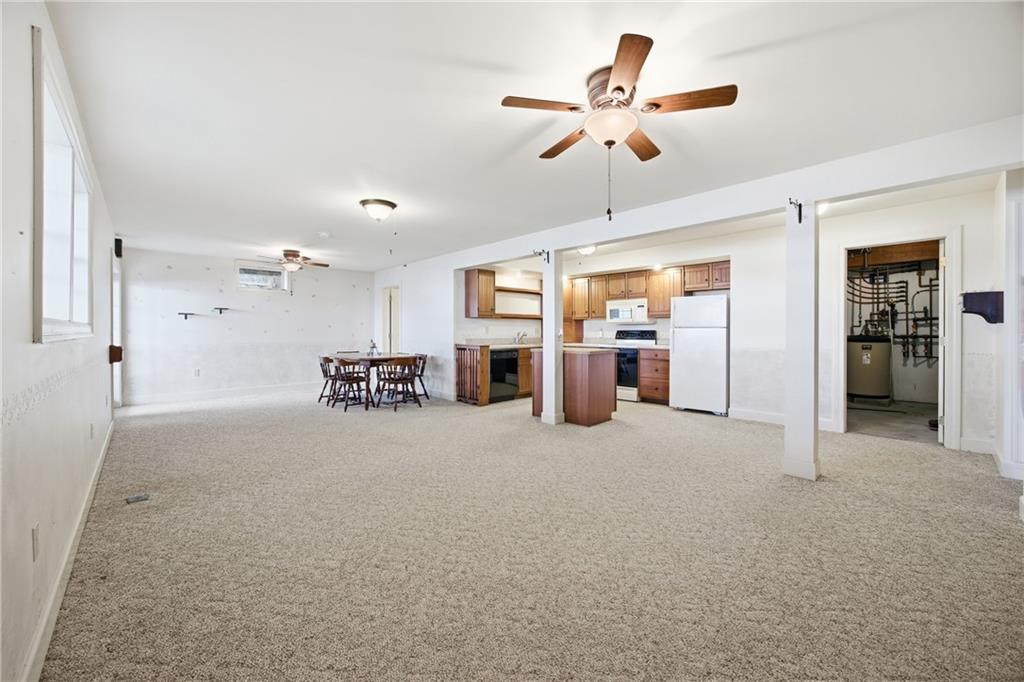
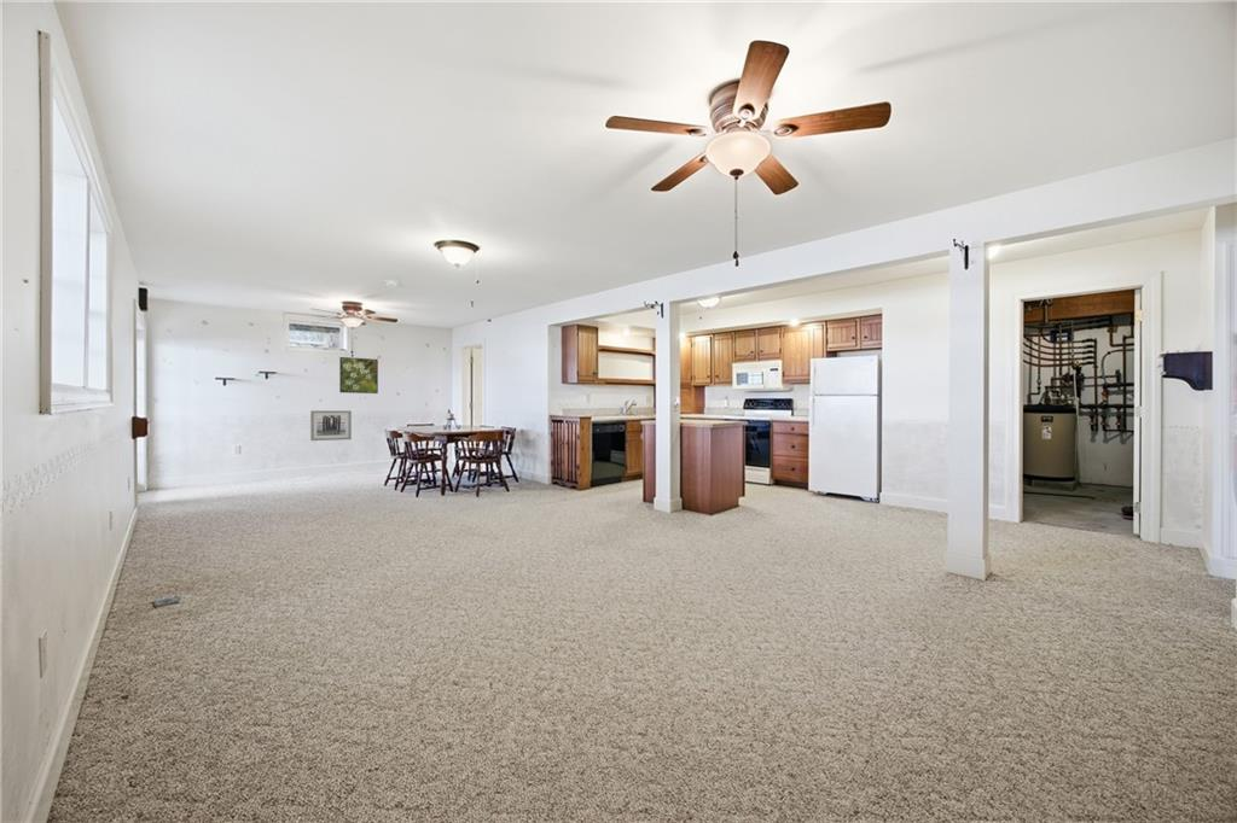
+ wall art (331, 425)
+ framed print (359, 375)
